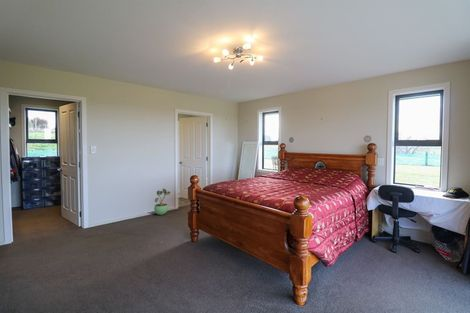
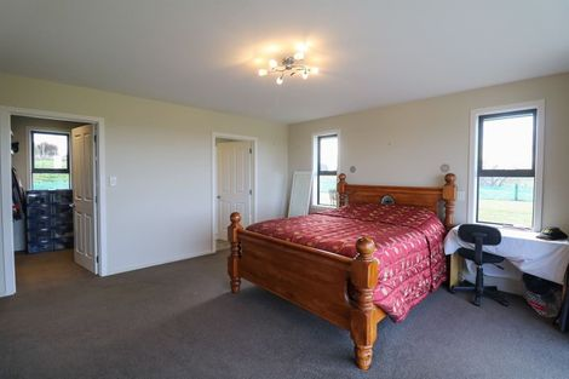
- potted plant (161, 201)
